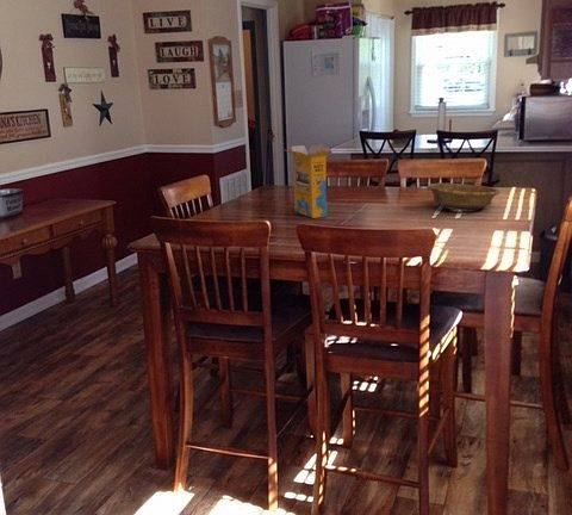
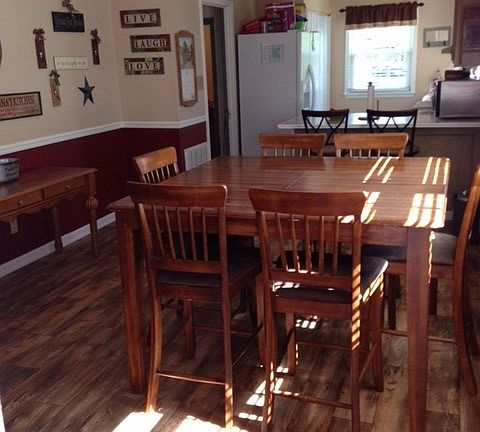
- decorative bowl (462, 197)
- cereal box (307, 180)
